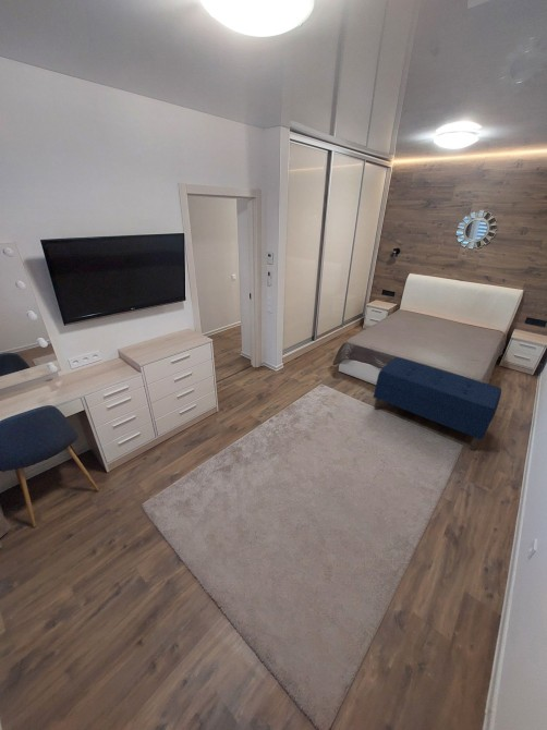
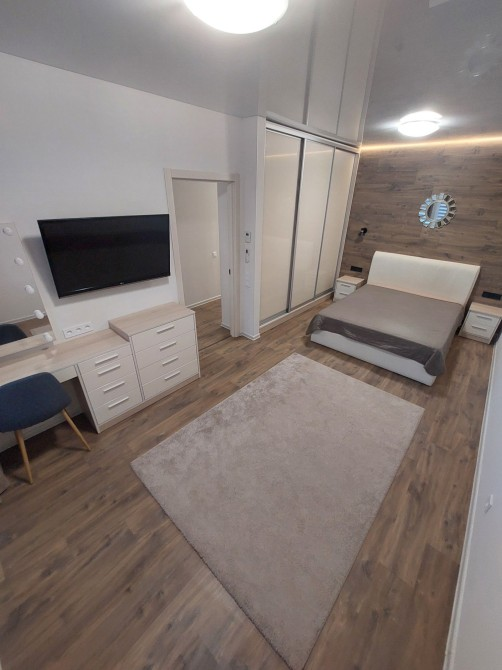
- bench (431, 399)
